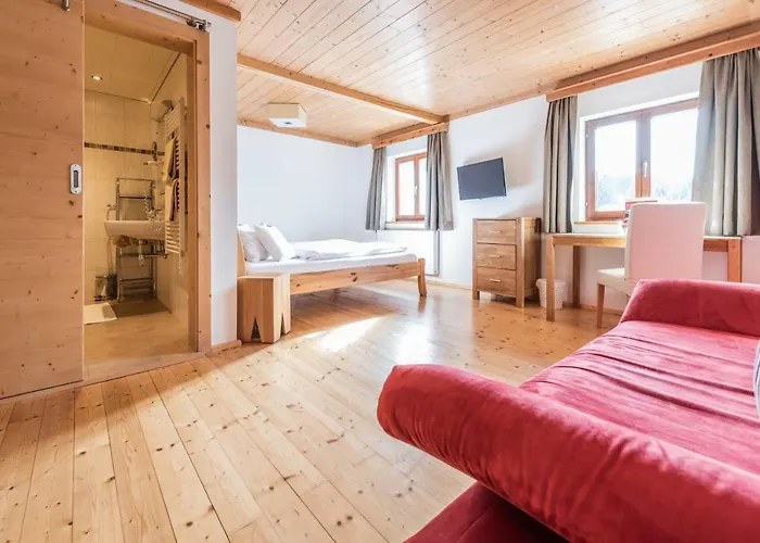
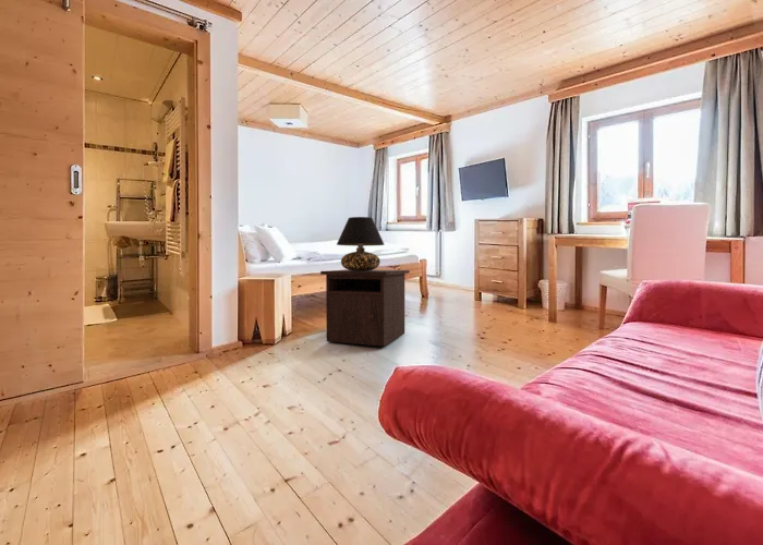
+ table lamp (360, 244)
+ nightstand (366, 304)
